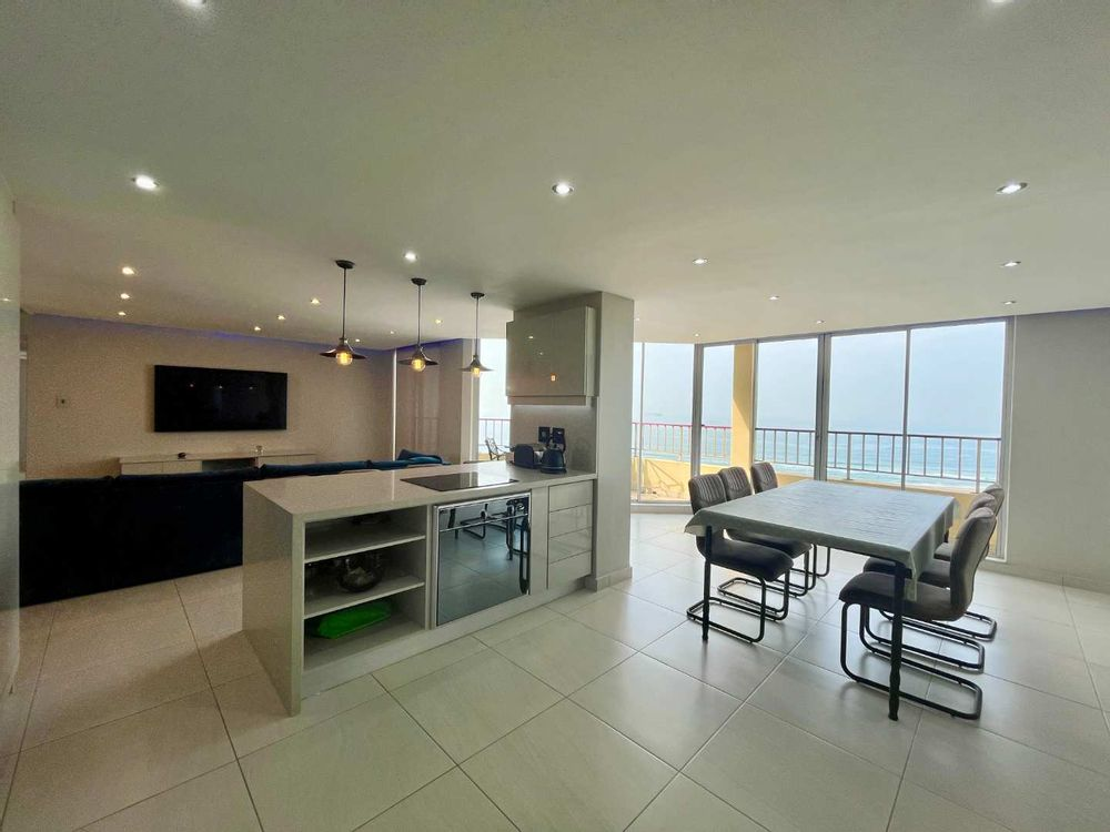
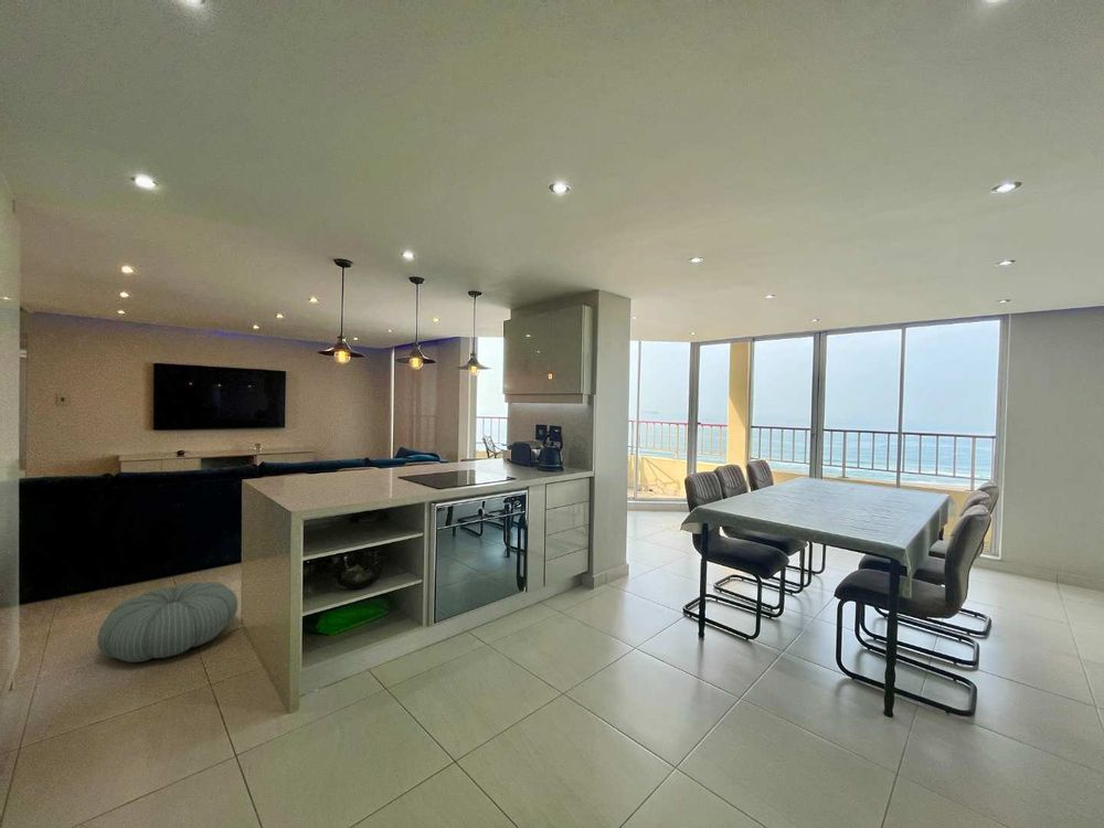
+ pouf (172, 617)
